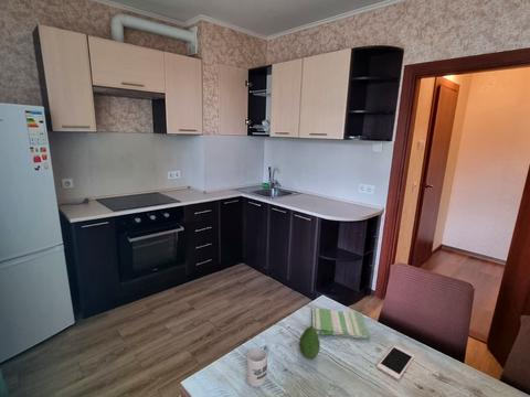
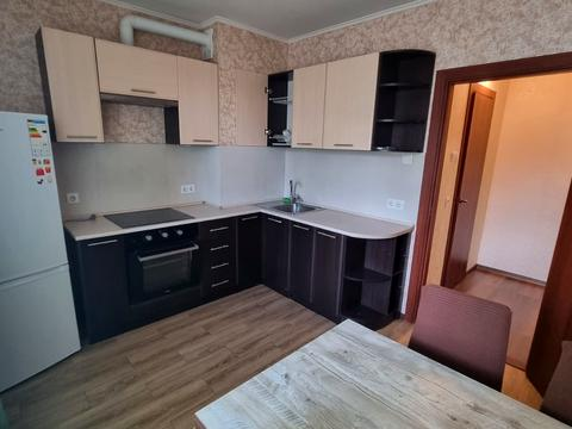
- dish towel (338, 321)
- fruit (309, 342)
- cell phone (395, 361)
- cup (256, 367)
